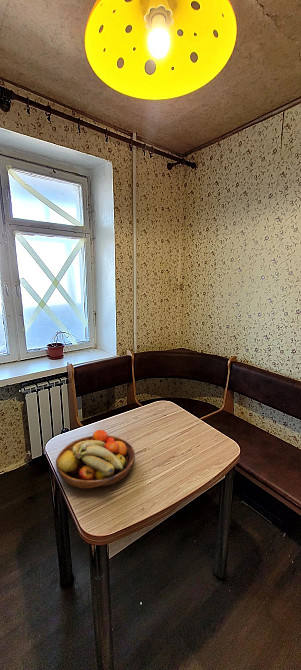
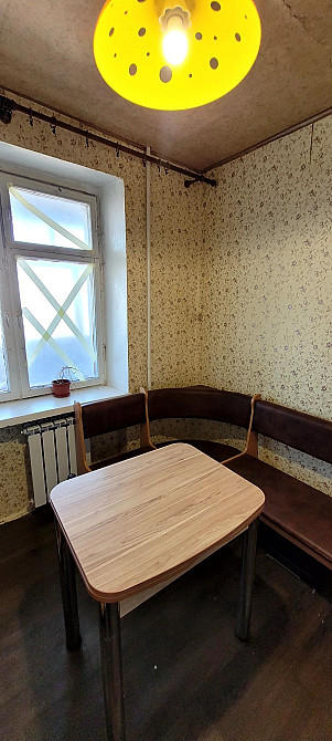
- fruit bowl (96, 452)
